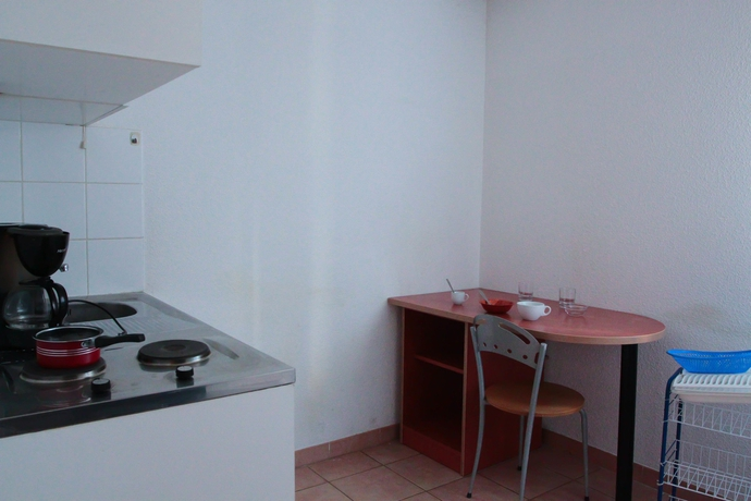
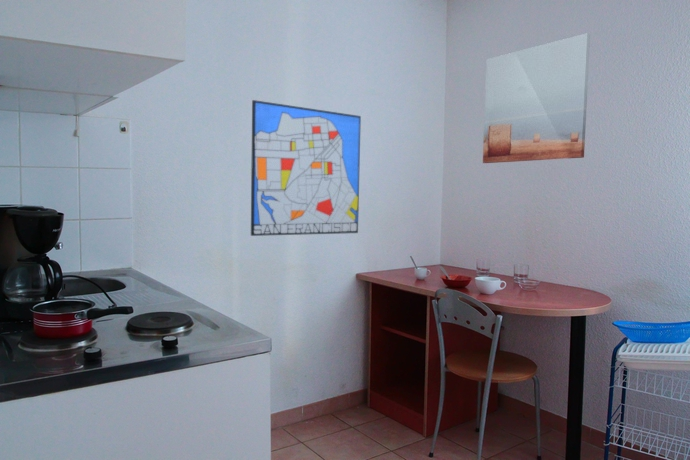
+ wall art (531, 104)
+ wall art (309, 172)
